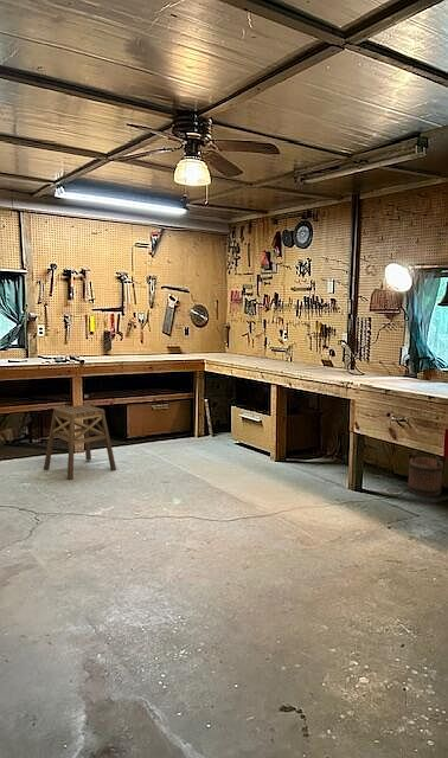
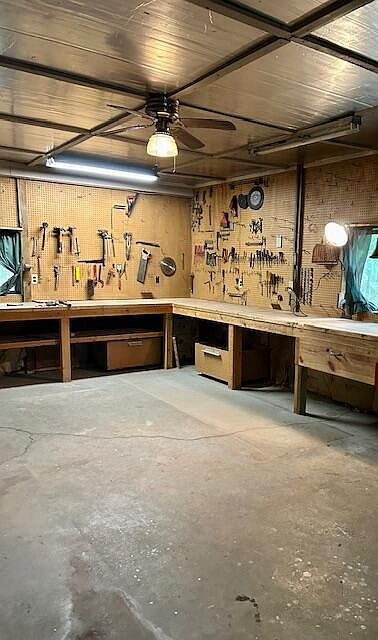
- stool (78, 439)
- bucket (425, 468)
